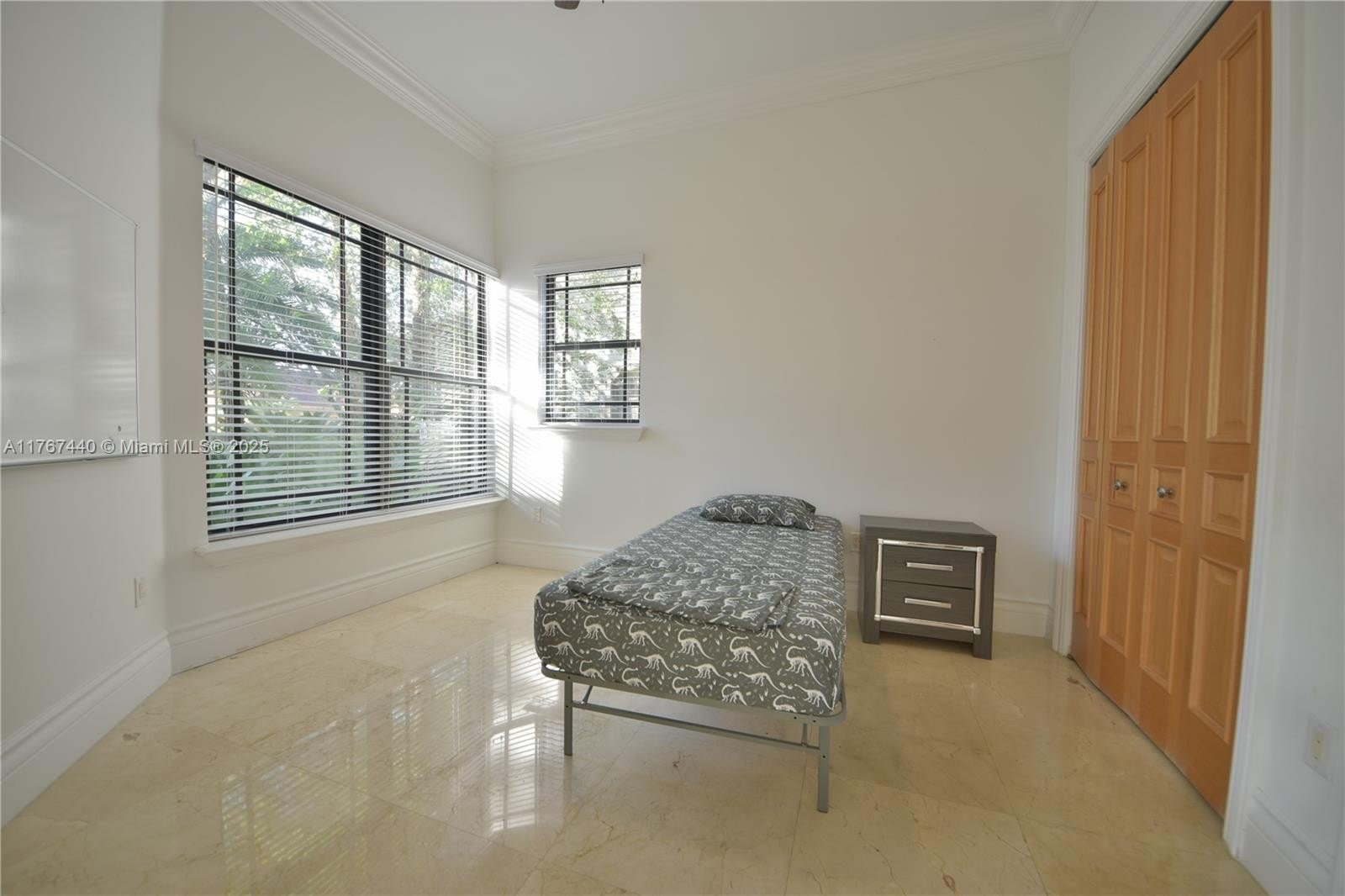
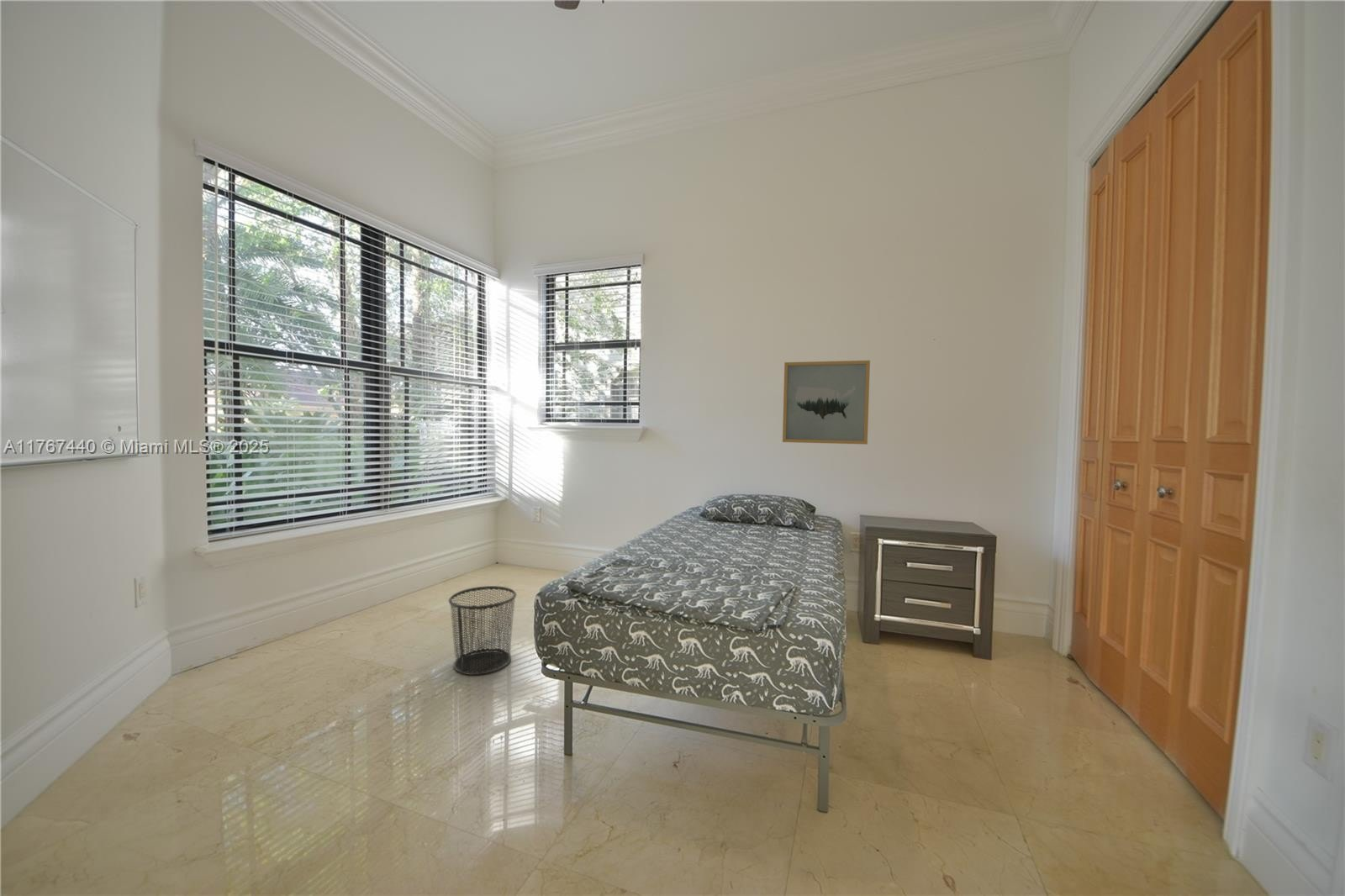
+ waste bin (483, 628)
+ wall art (825, 402)
